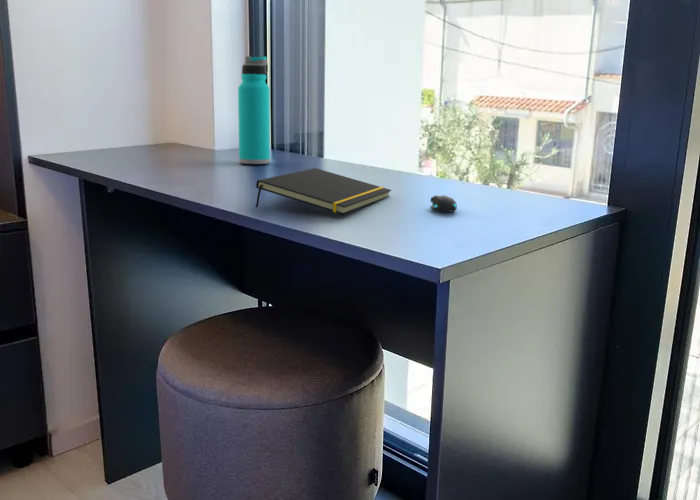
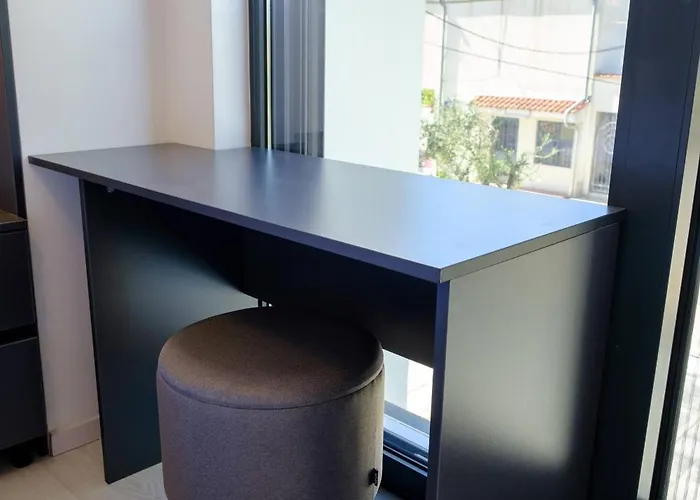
- mouse (444, 198)
- notepad (327, 189)
- water bottle (254, 110)
